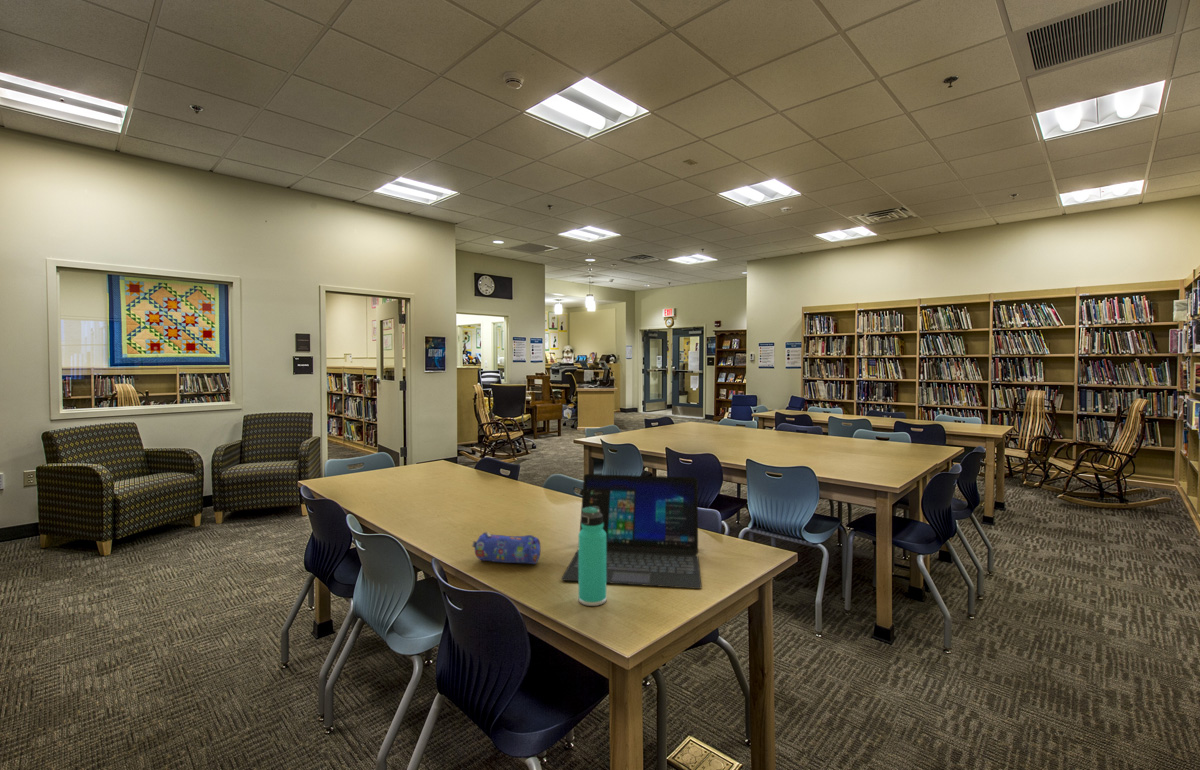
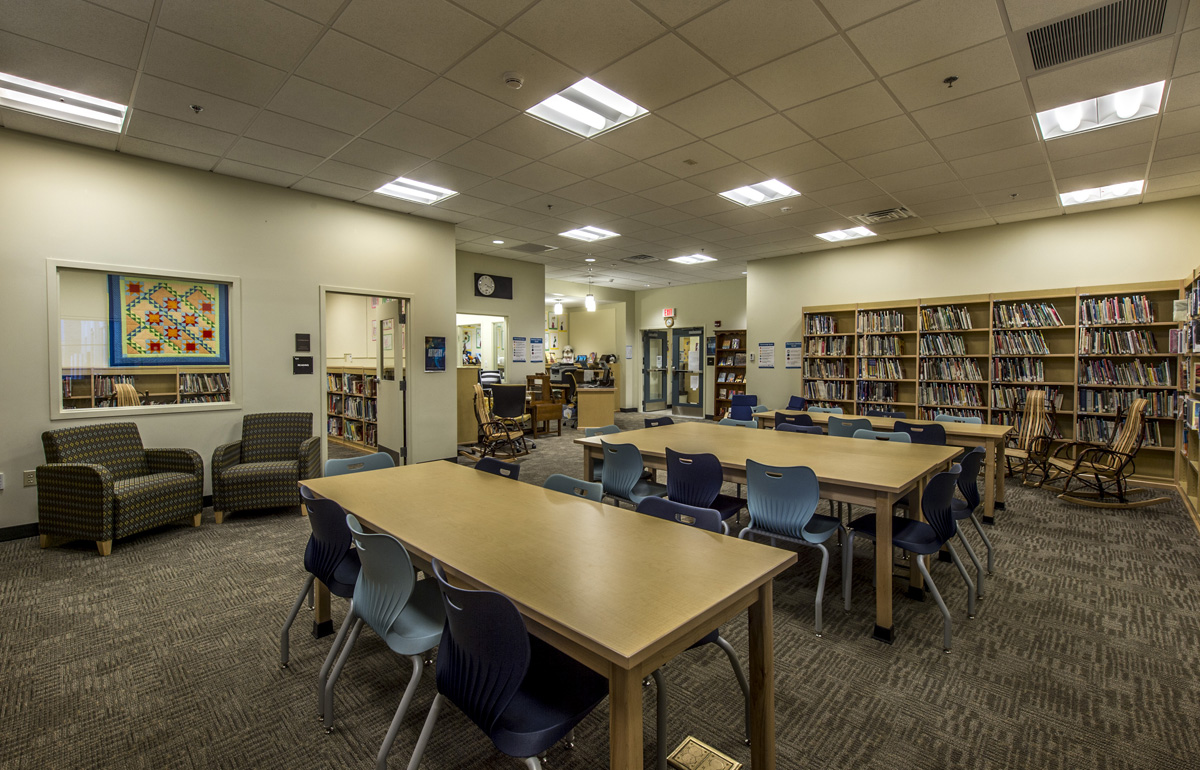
- thermos bottle (592, 553)
- laptop (635, 524)
- pencil case (507, 547)
